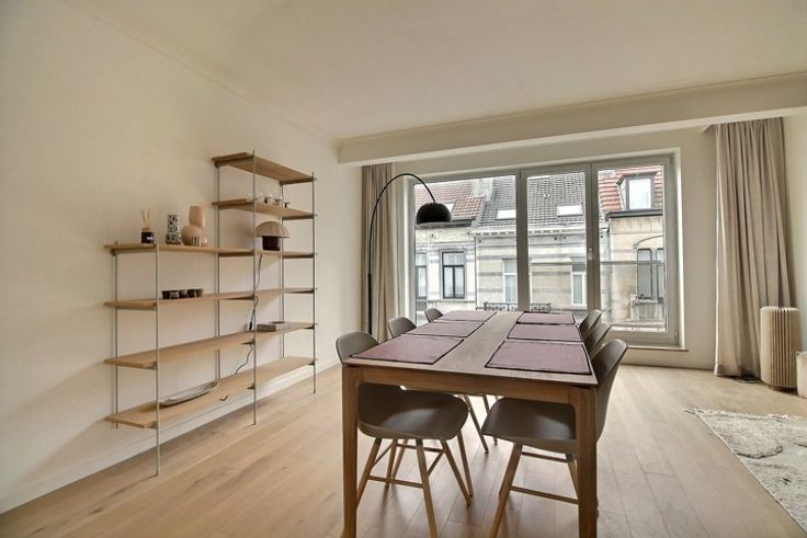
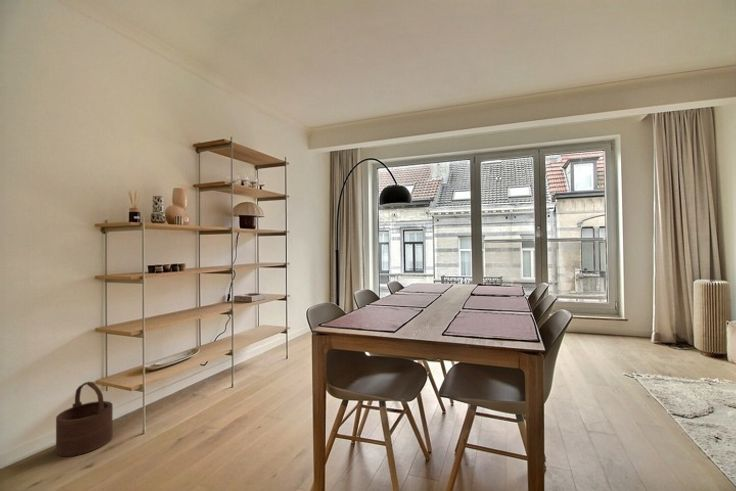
+ wooden bucket (85, 413)
